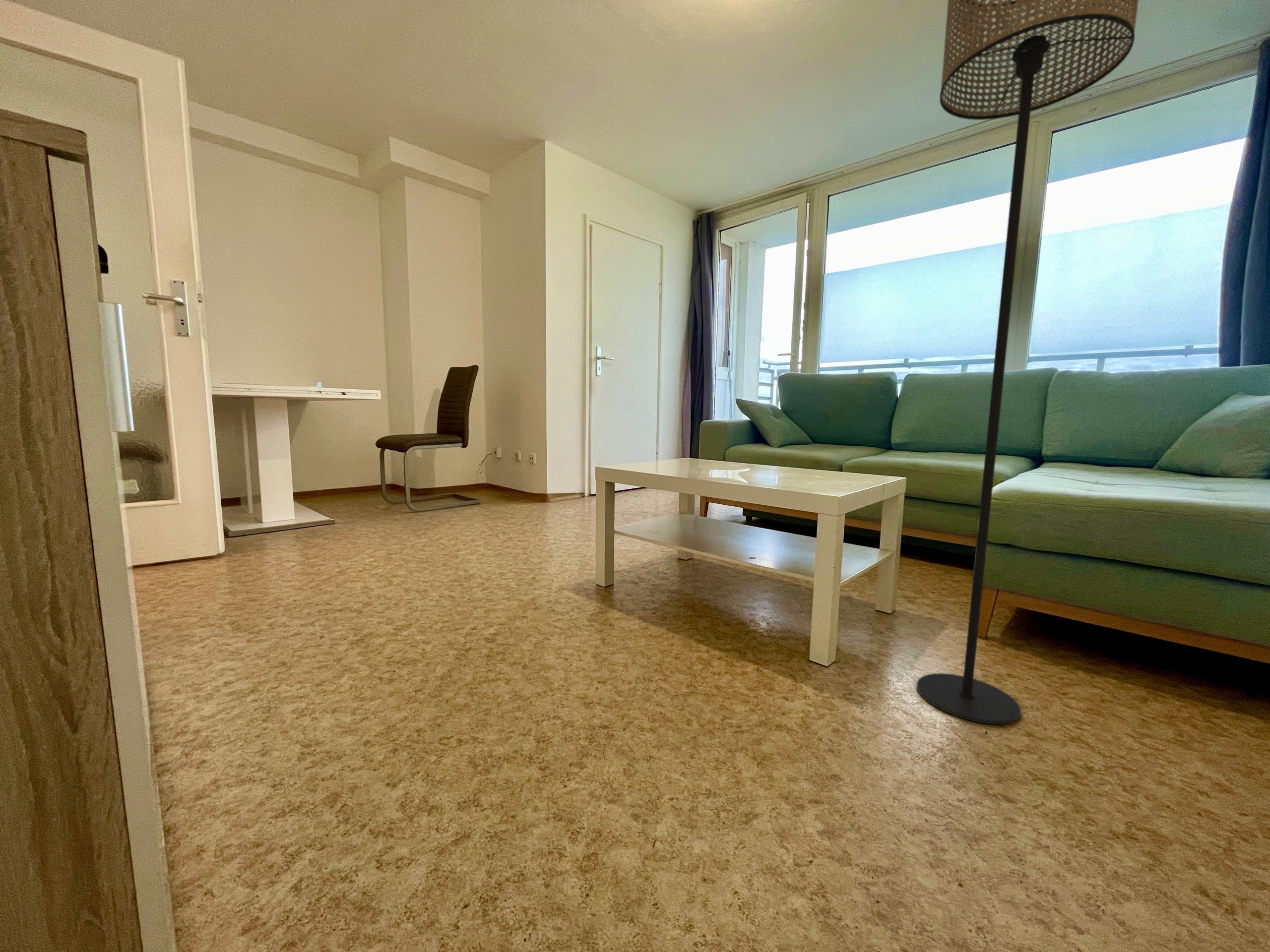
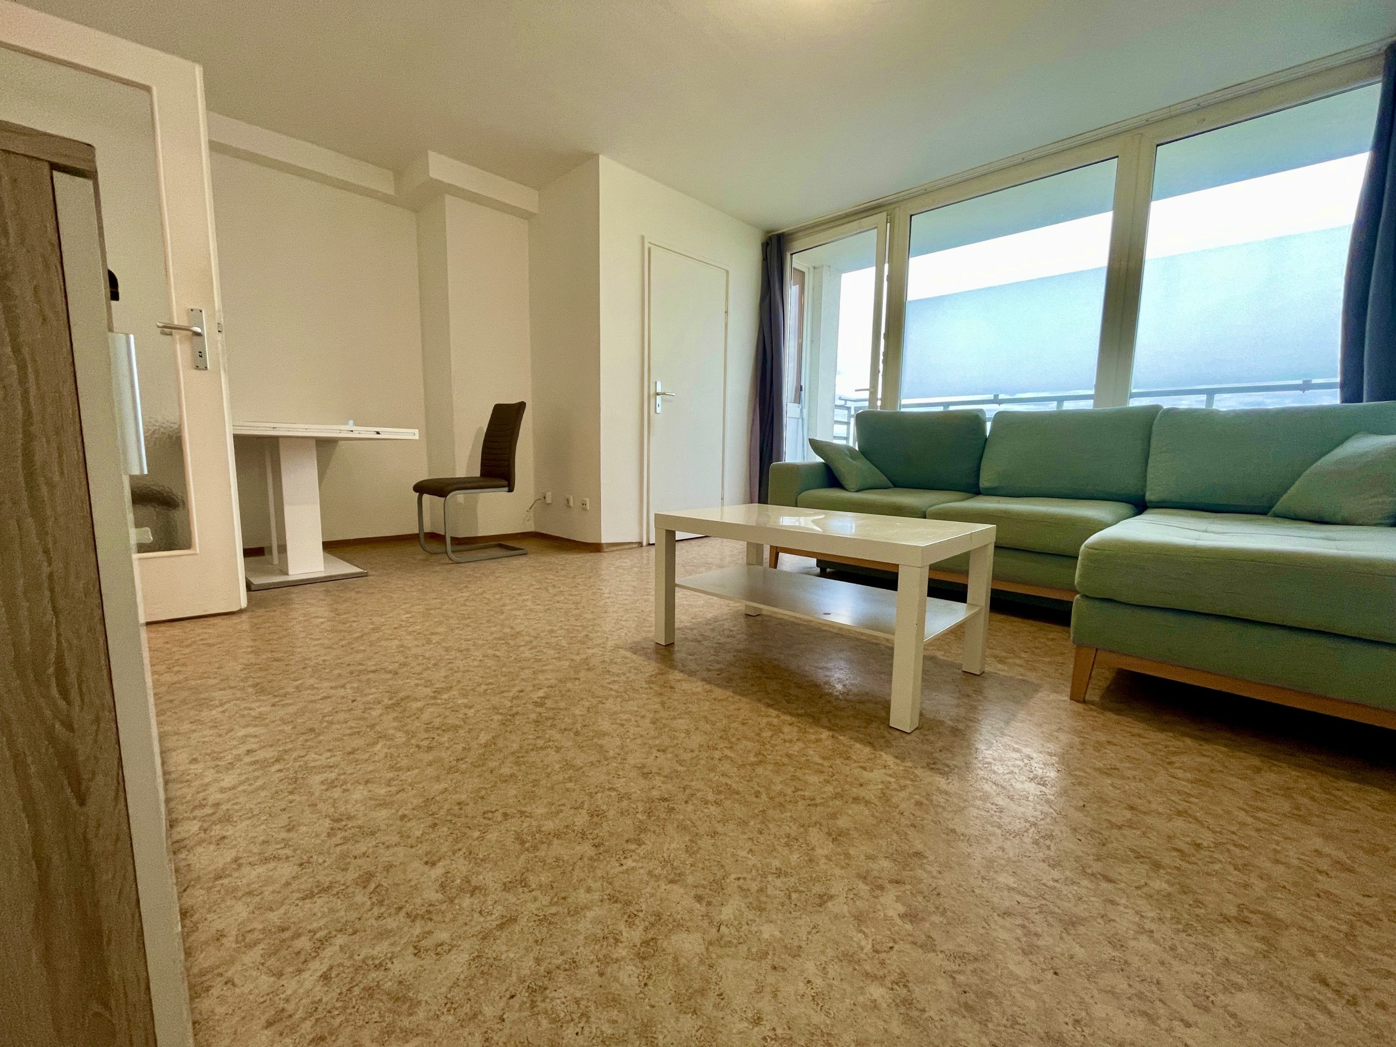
- floor lamp (1000, 354)
